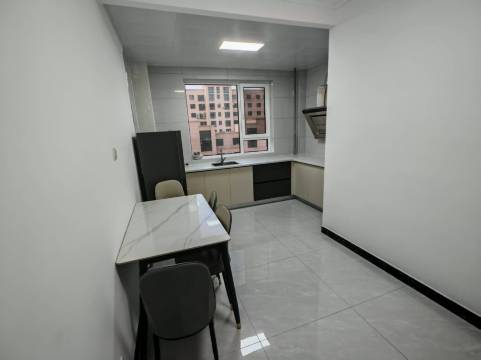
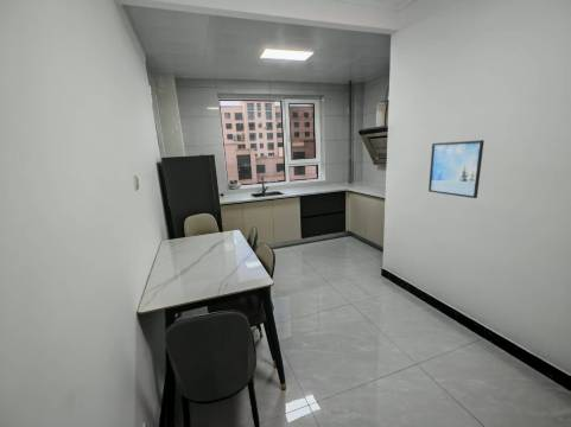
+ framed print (452, 168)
